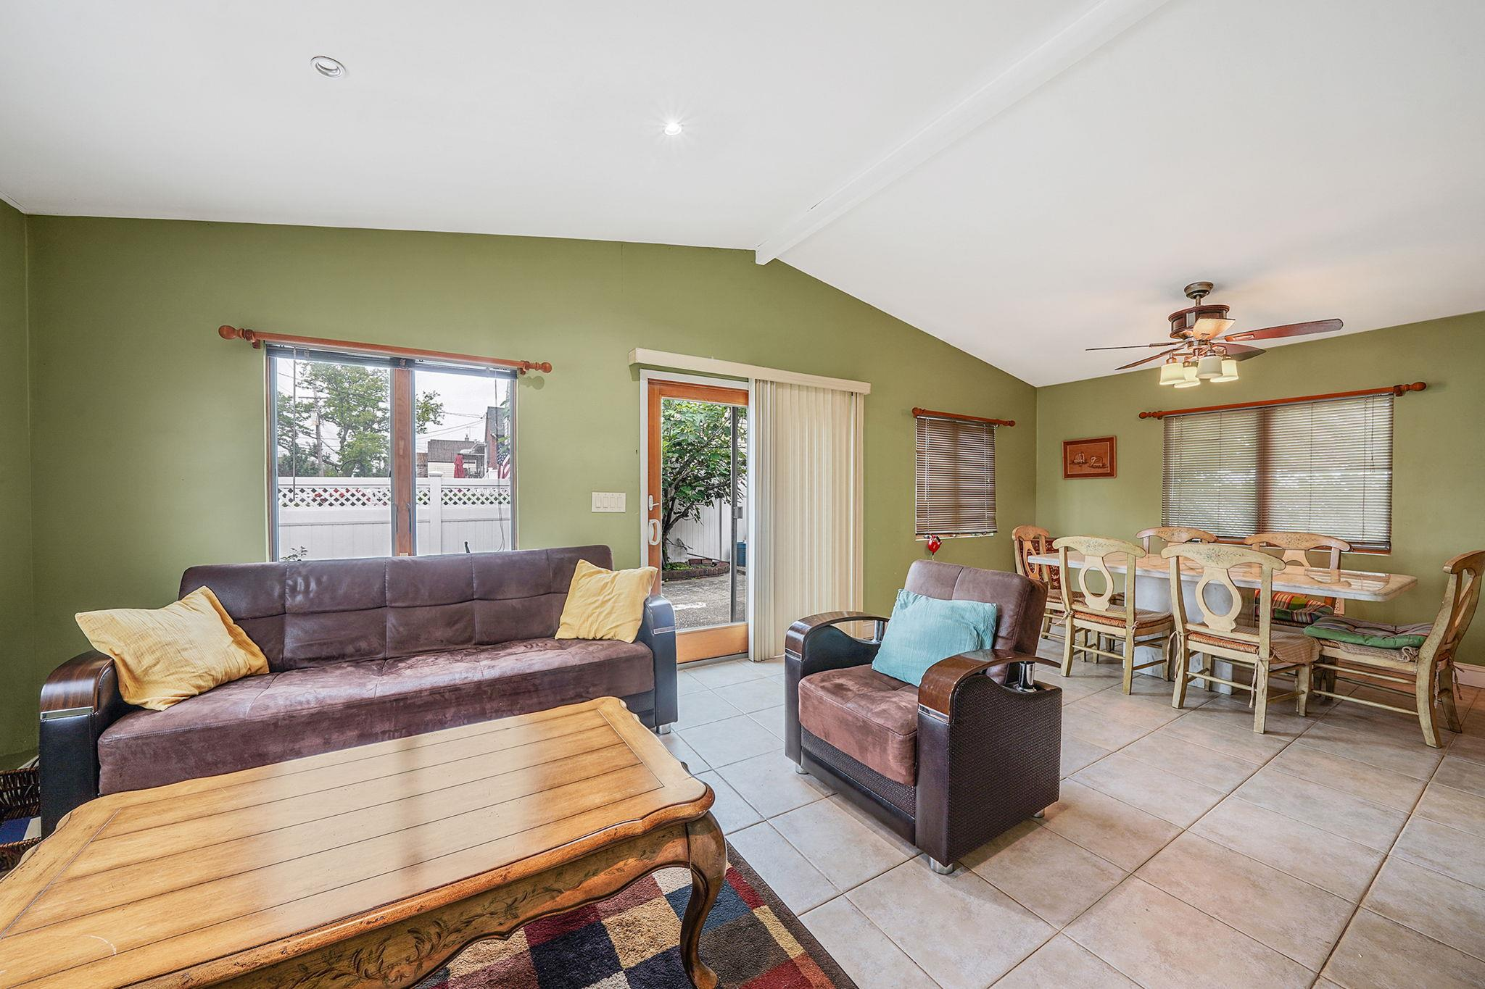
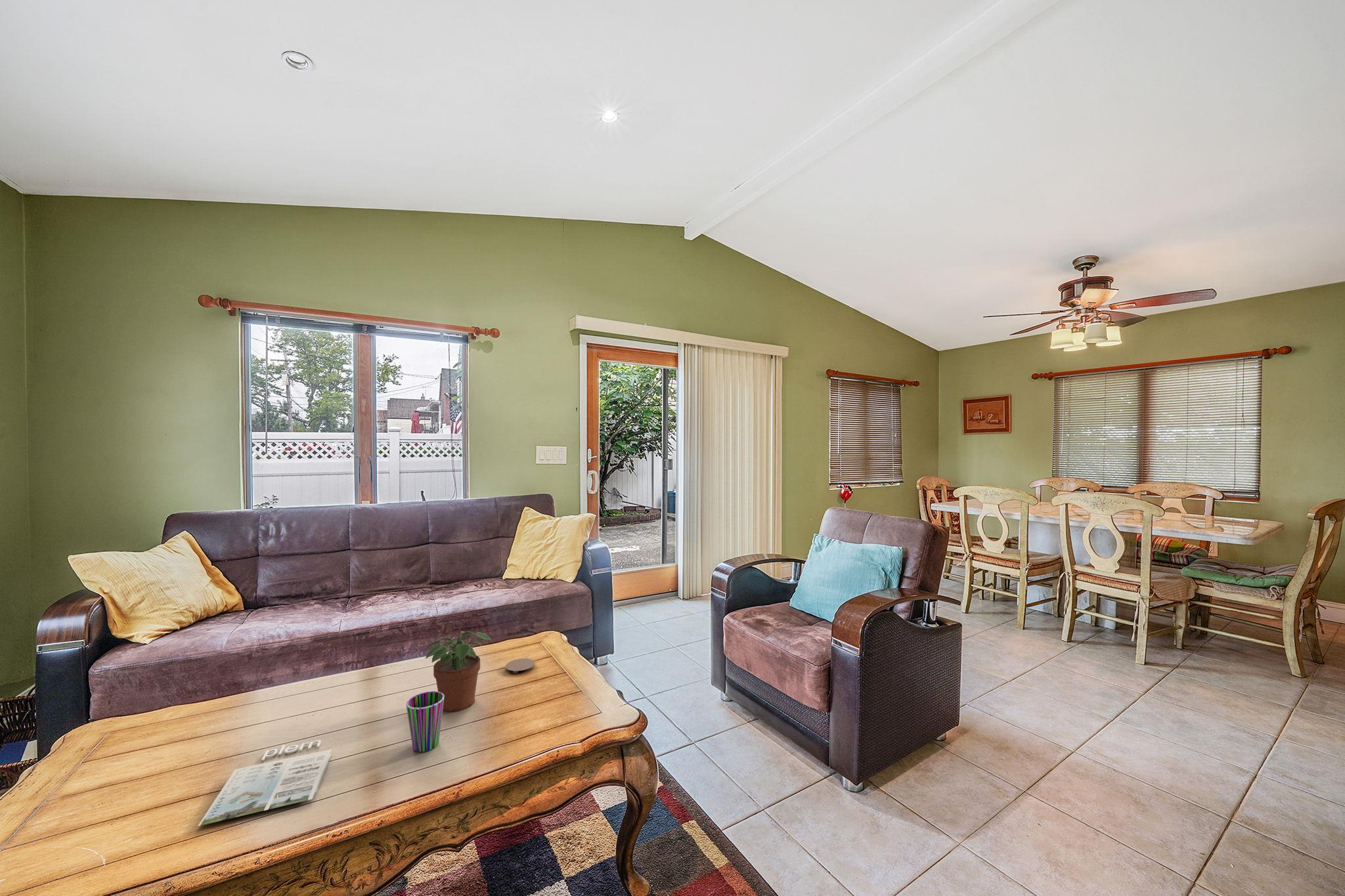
+ coaster (520, 666)
+ cup (426, 722)
+ potted plant (457, 670)
+ magazine (278, 774)
